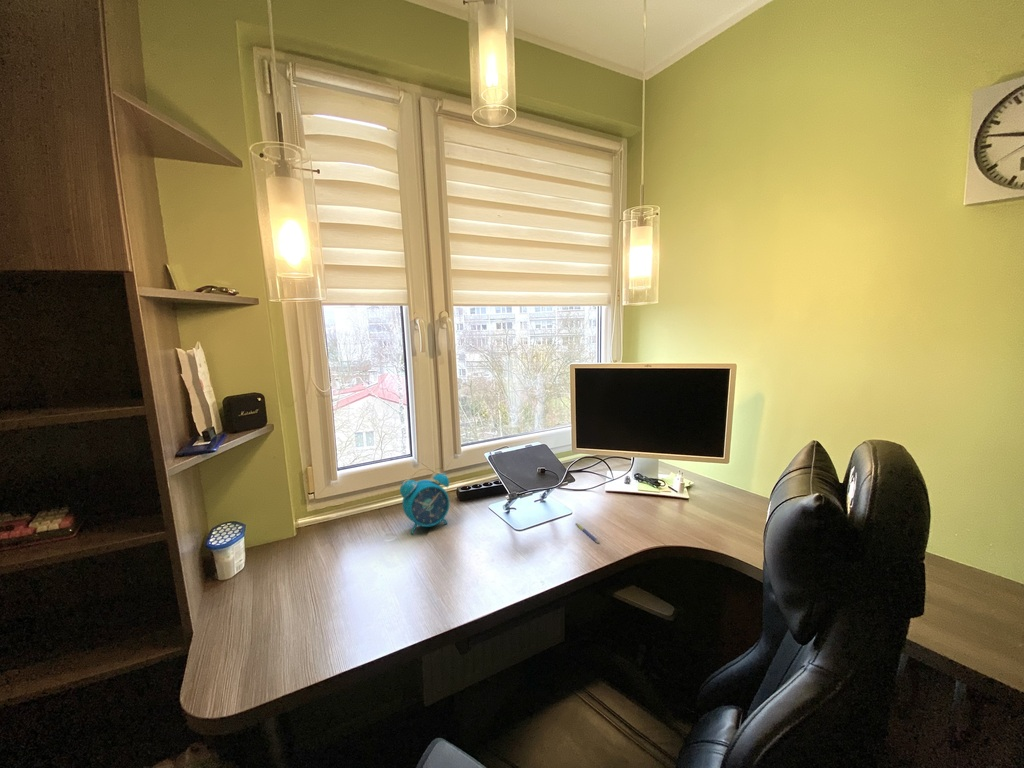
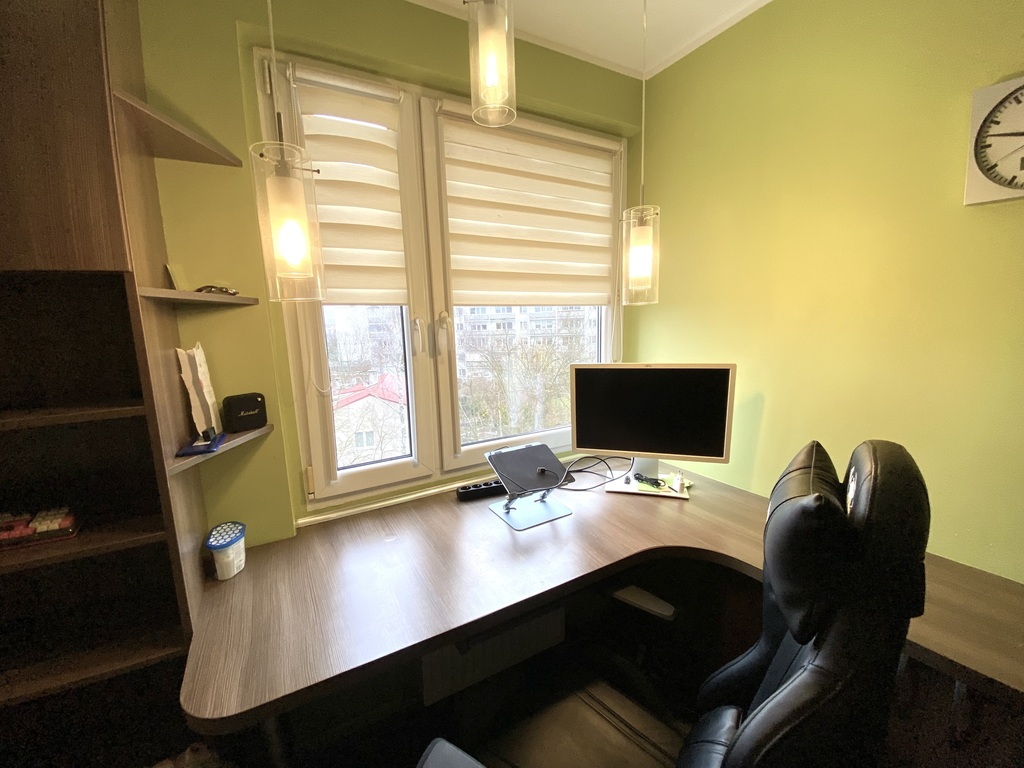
- alarm clock (426, 498)
- pen (586, 532)
